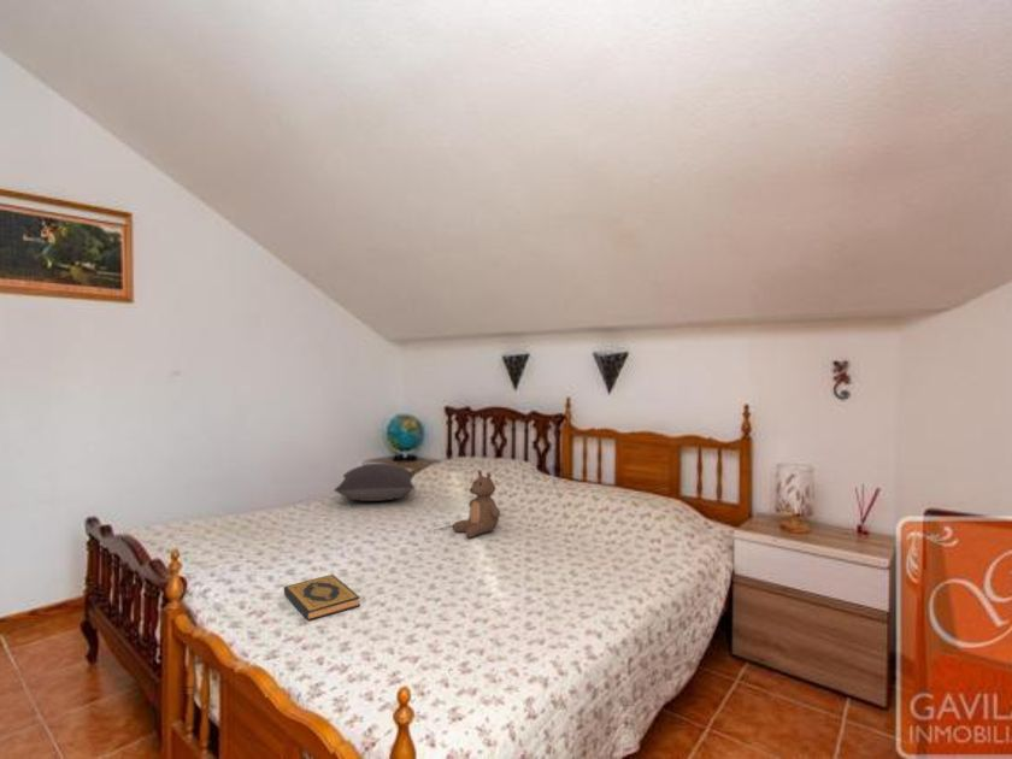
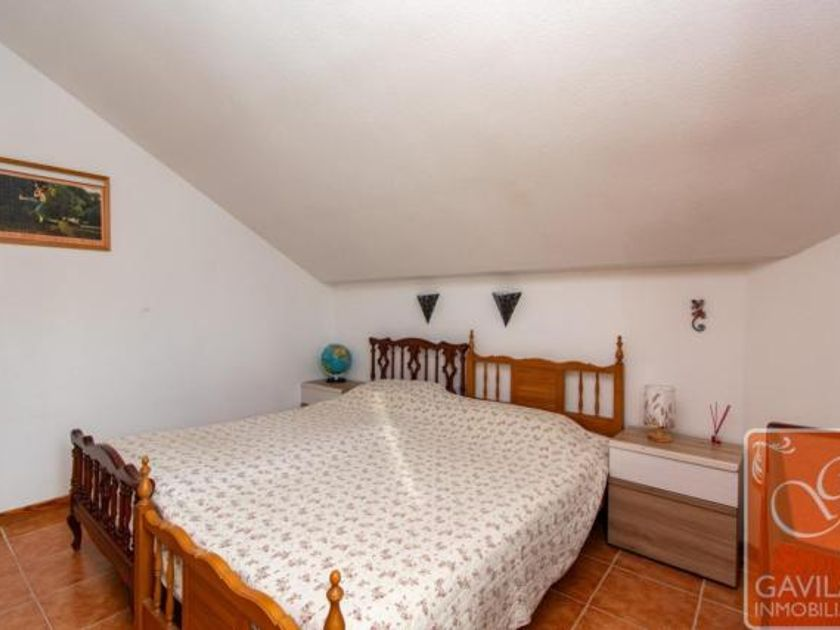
- hardback book (320, 595)
- teddy bear (476, 501)
- pillow (377, 482)
